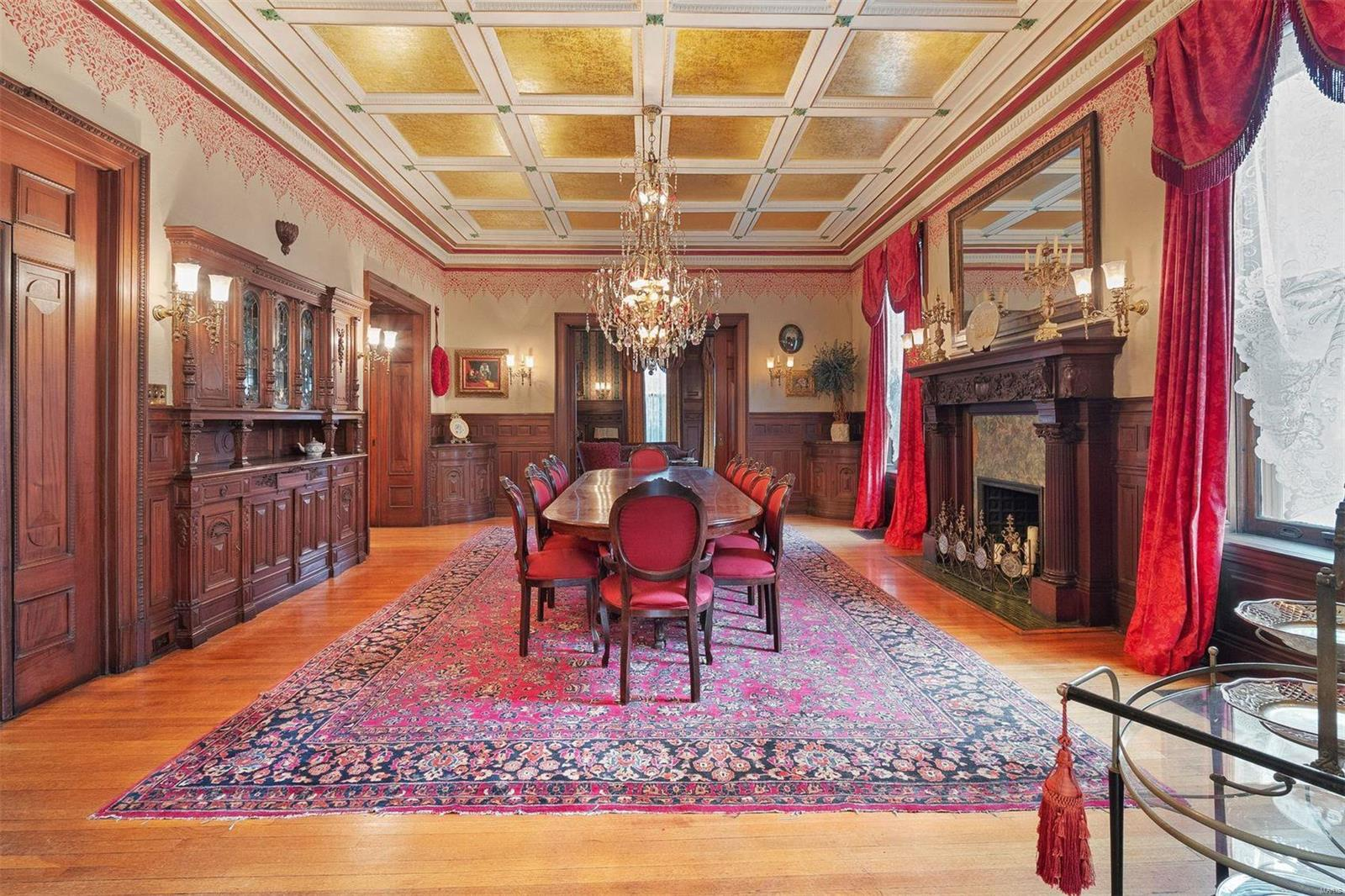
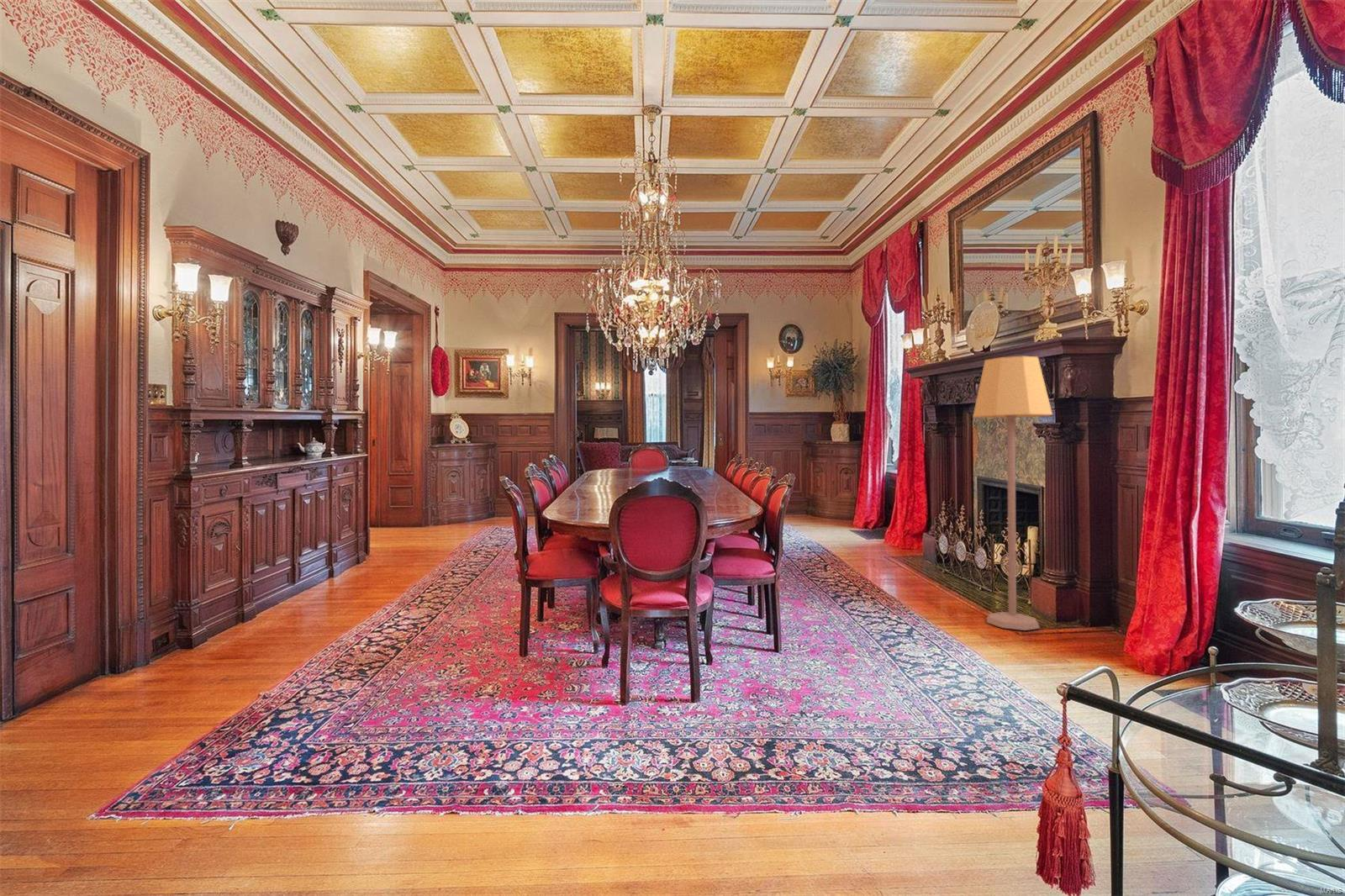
+ lamp (1011, 492)
